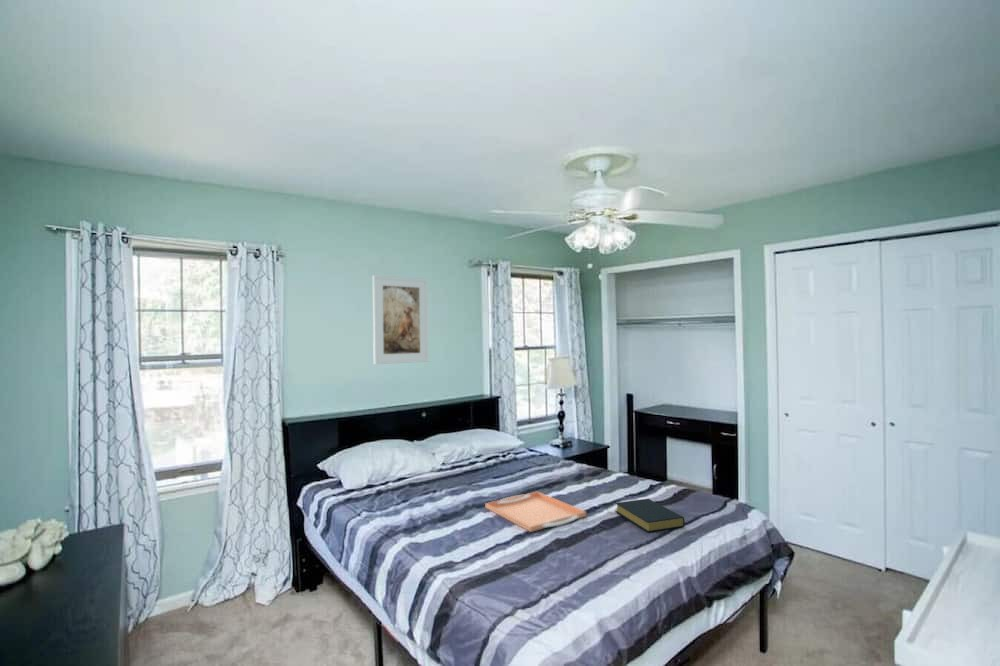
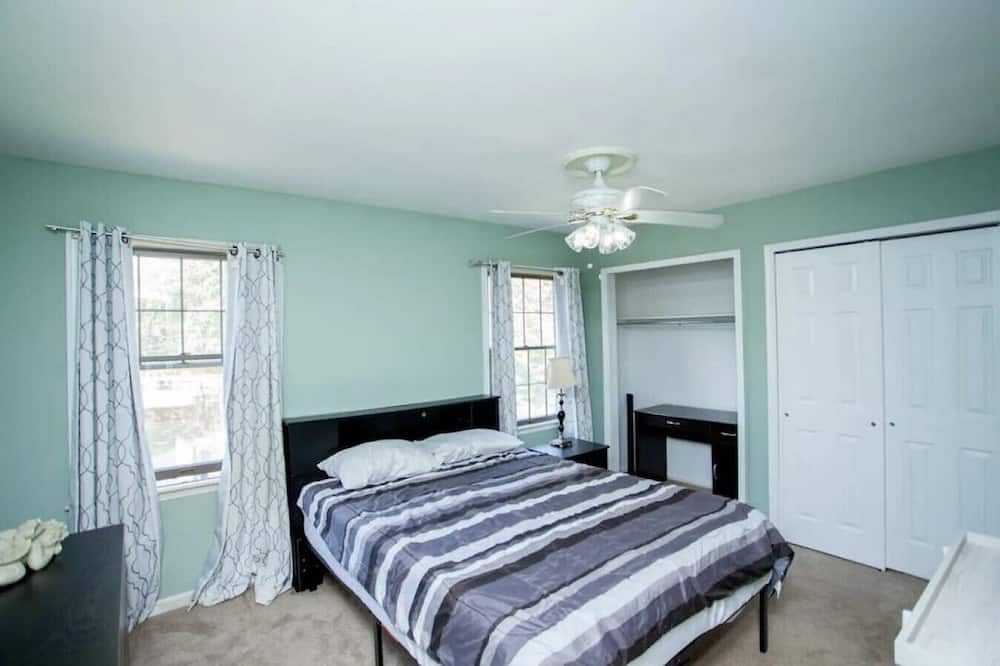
- hardback book (648, 514)
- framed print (401, 320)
- serving tray (534, 509)
